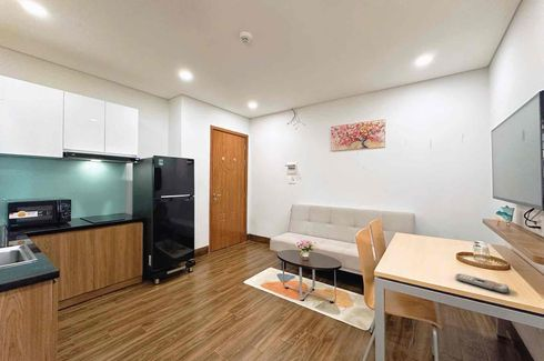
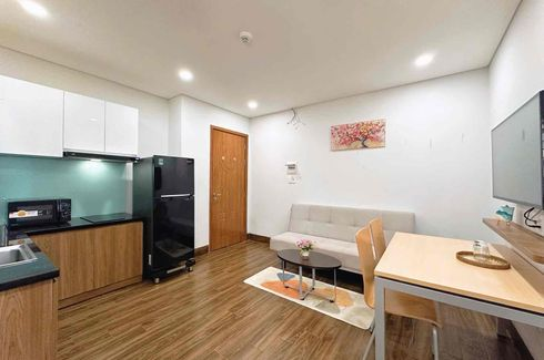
- remote control (480, 282)
